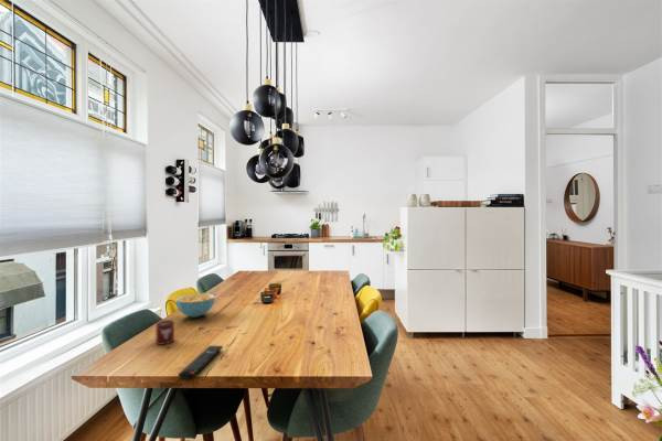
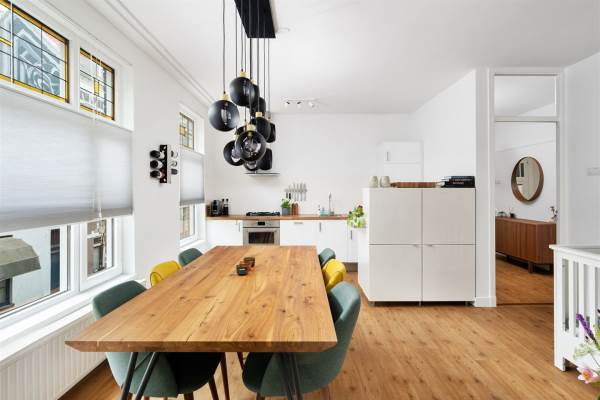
- cup (163, 331)
- remote control (202, 361)
- cereal bowl (195, 306)
